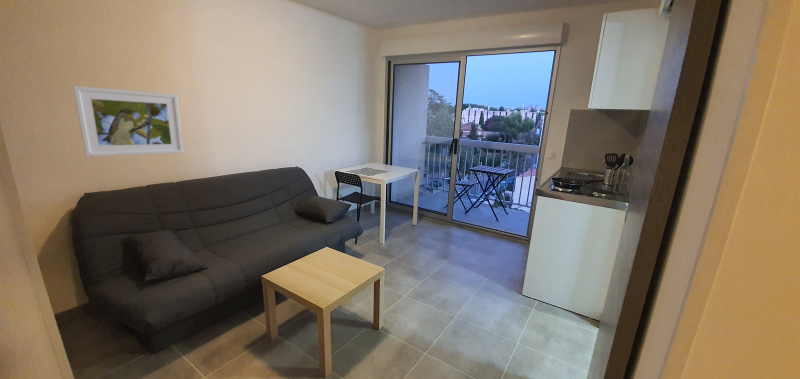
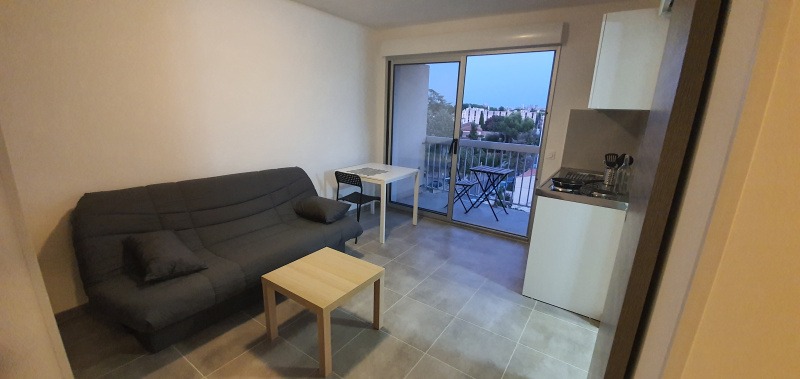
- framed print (134, 123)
